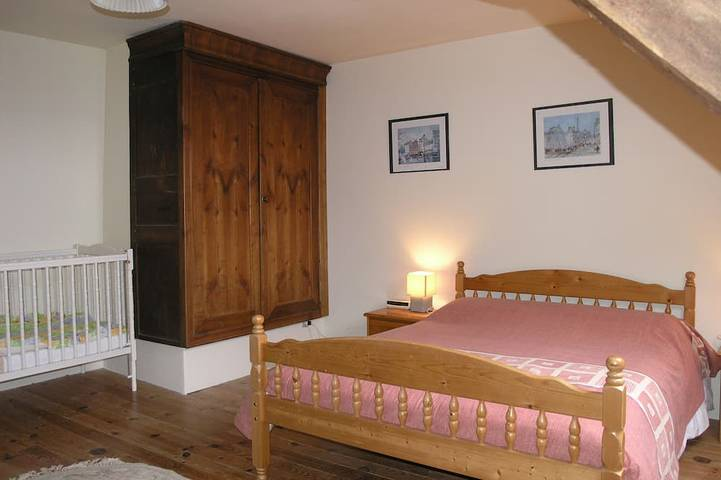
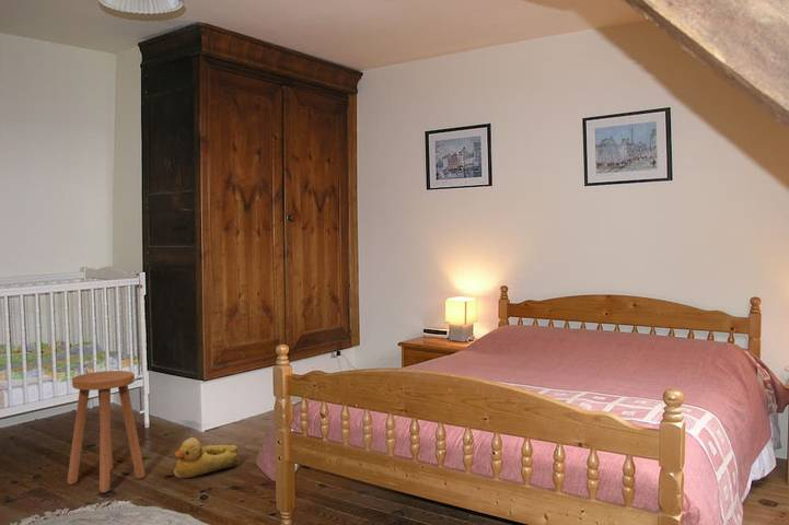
+ stool (105, 429)
+ rubber duck (206, 452)
